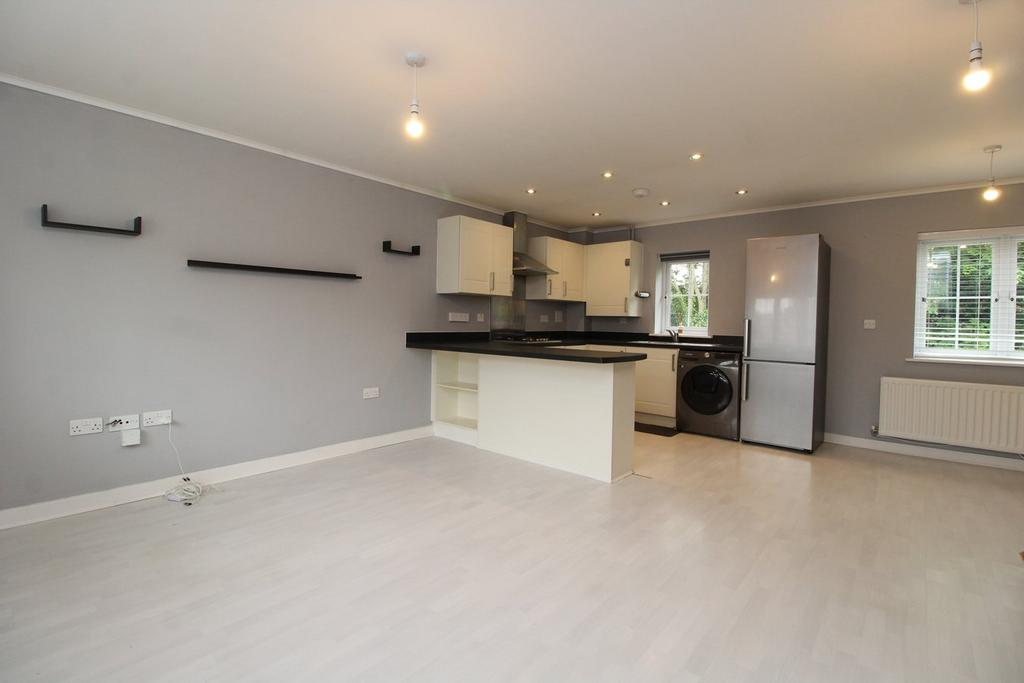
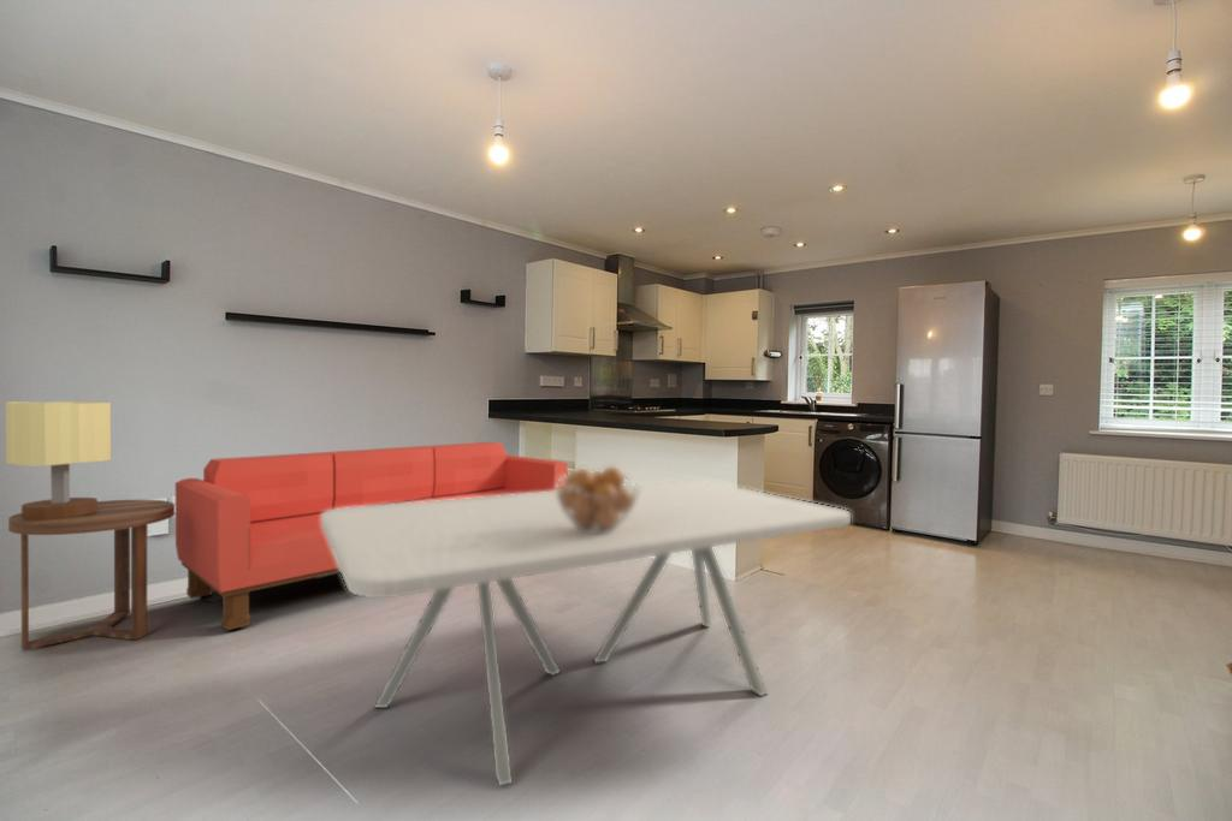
+ dining table (593, 565)
+ fruit basket (597, 498)
+ sofa (401, 502)
+ table lamp (59, 457)
+ side table (114, 571)
